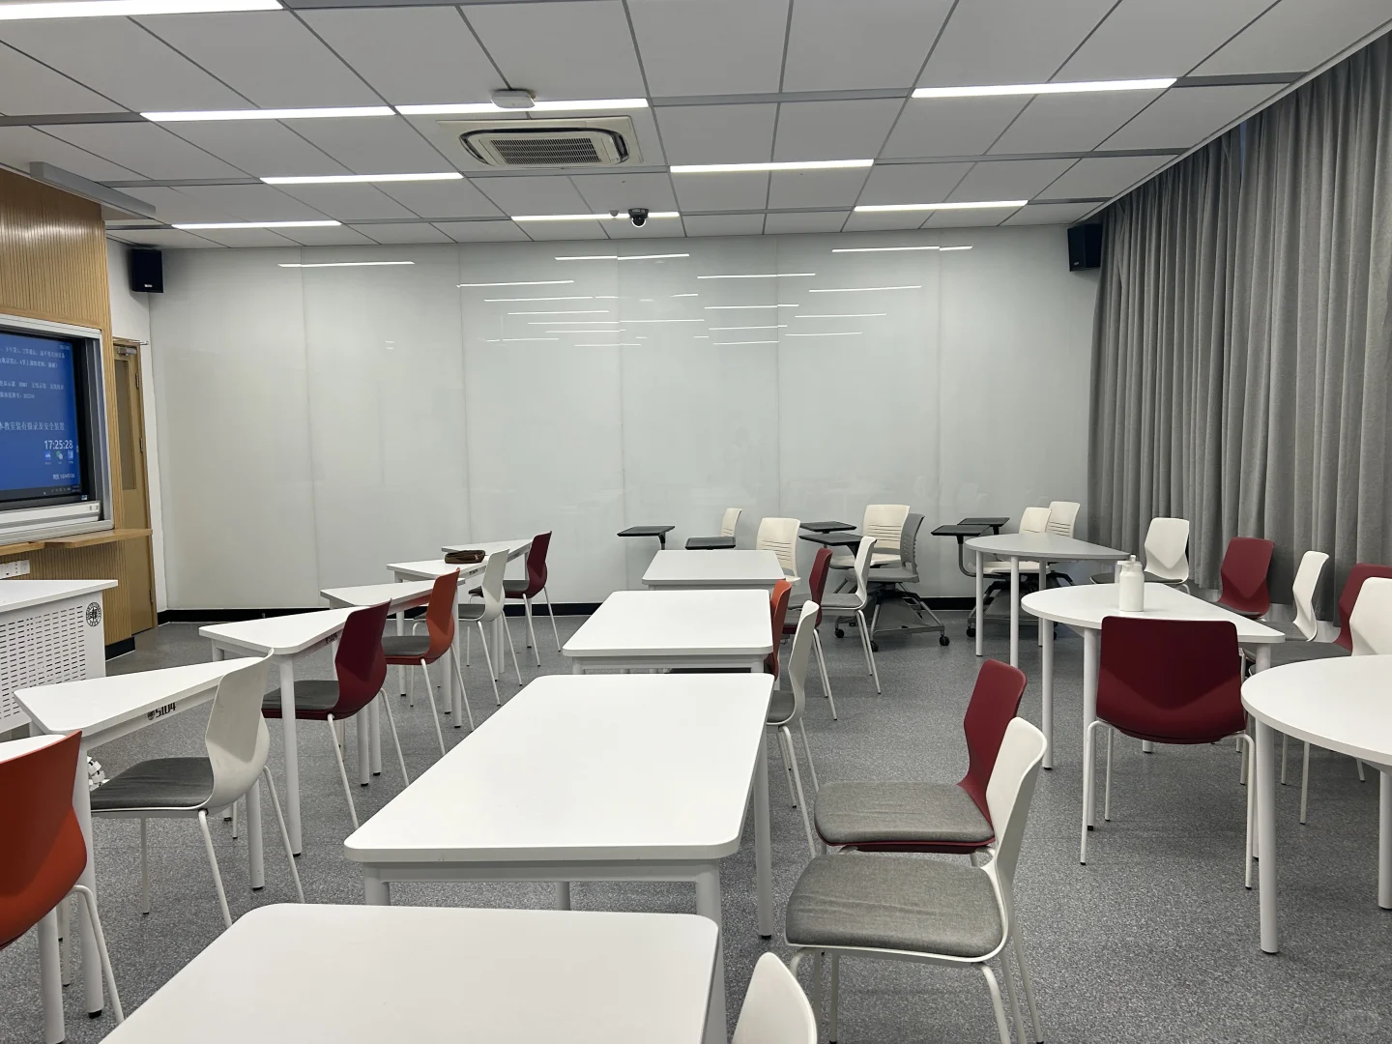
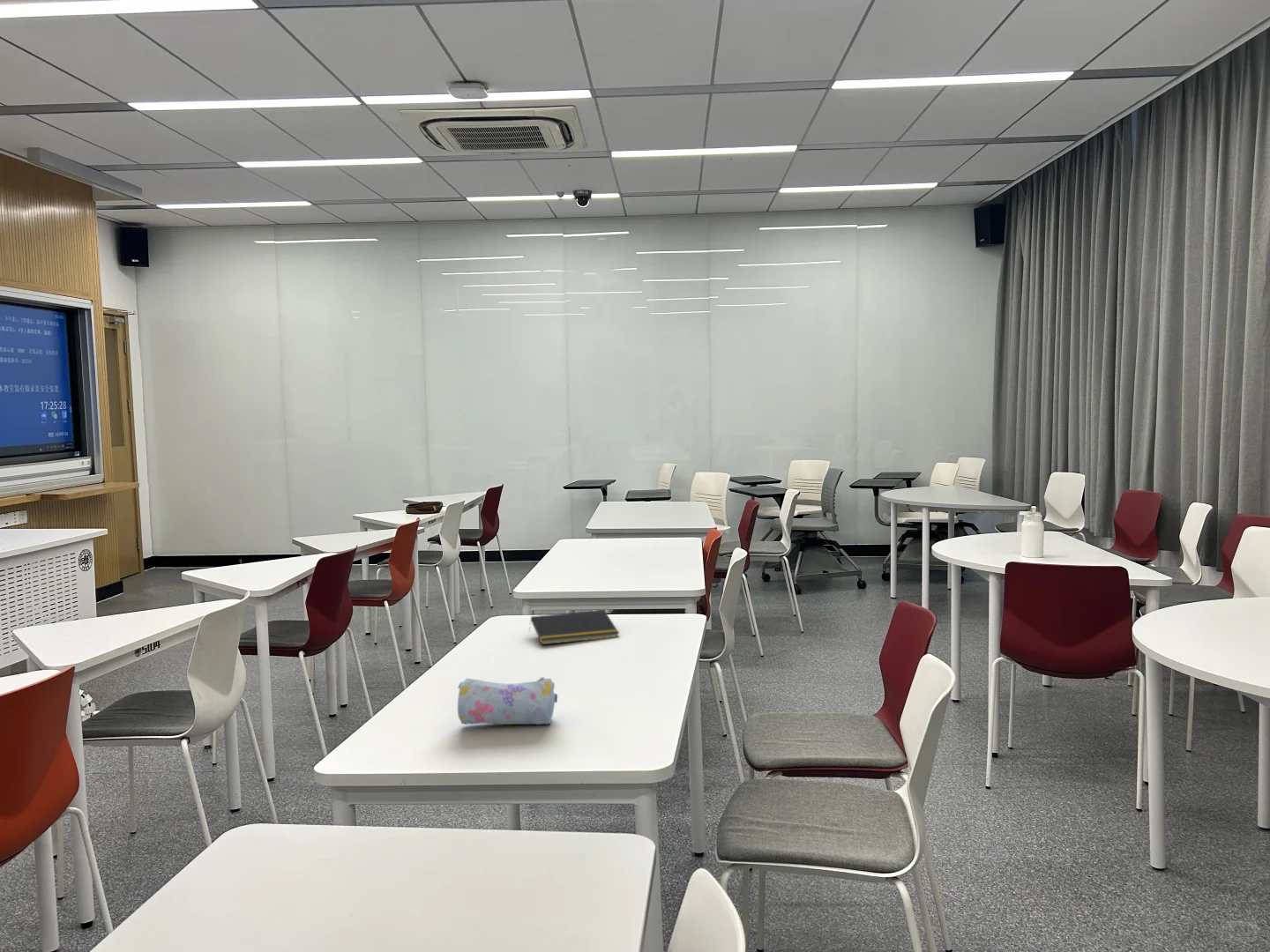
+ pencil case (506, 701)
+ notepad (574, 626)
